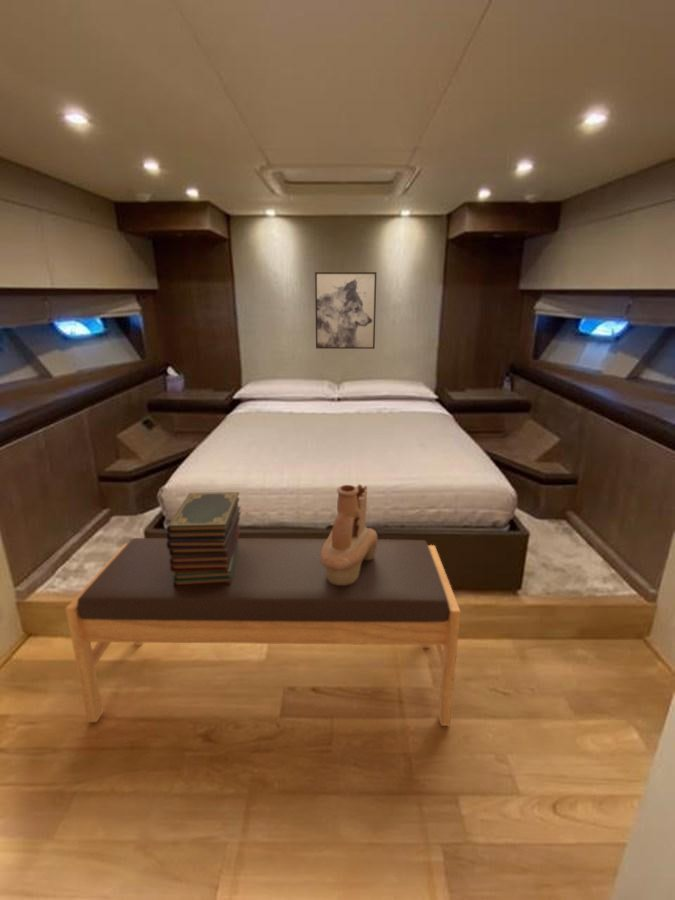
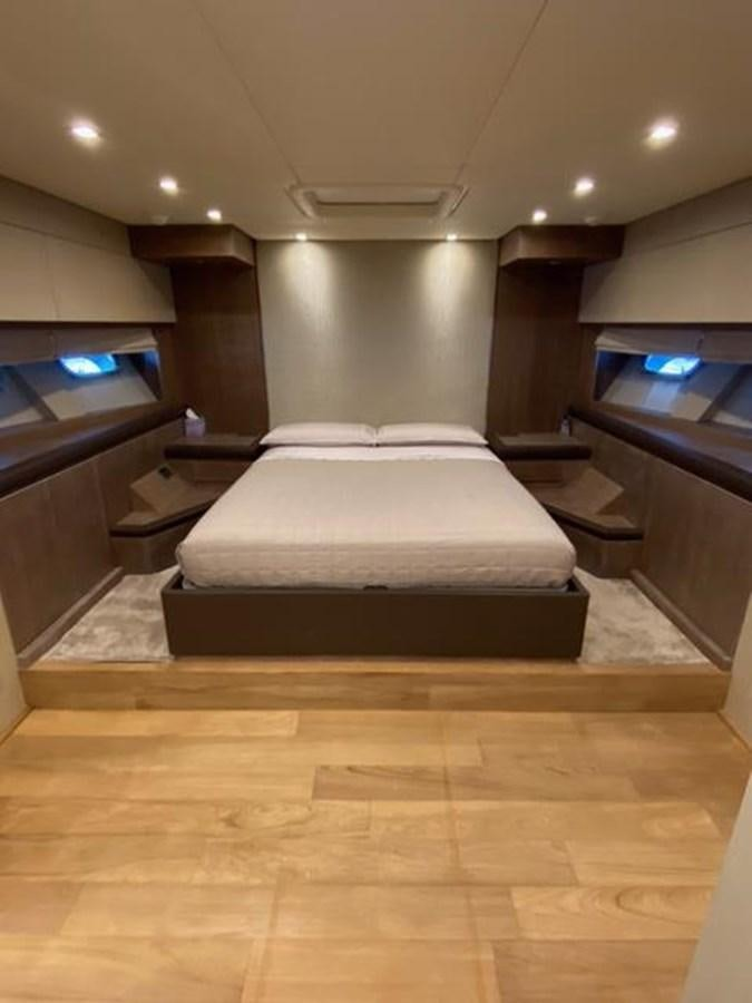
- book stack (207, 536)
- wall art (345, 311)
- bench (274, 623)
- decorative vase (347, 526)
